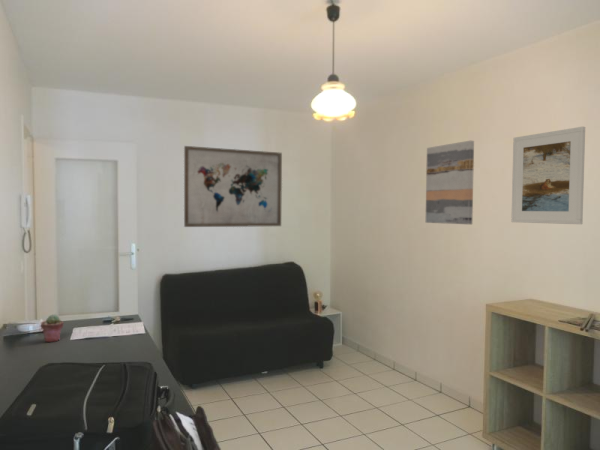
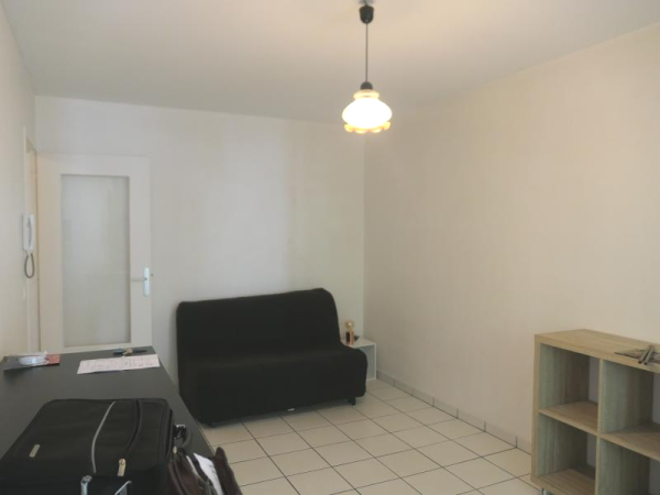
- potted succulent (52, 327)
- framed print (545, 178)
- wall art (235, 188)
- wall art (448, 184)
